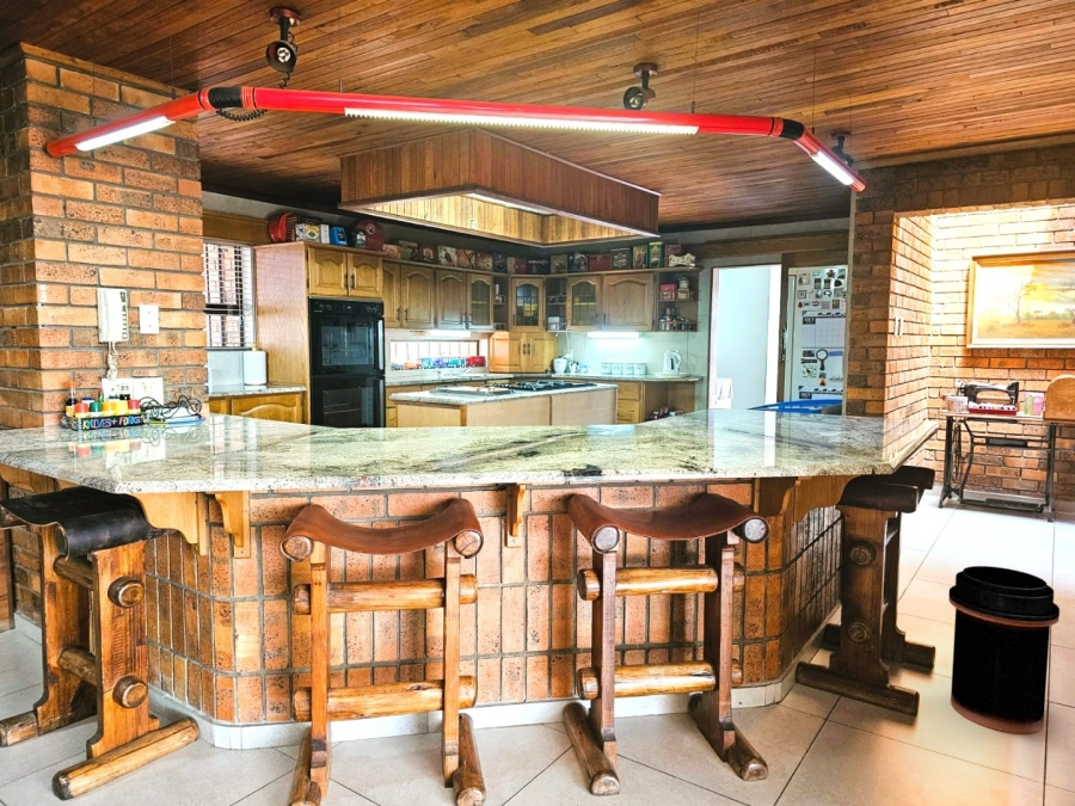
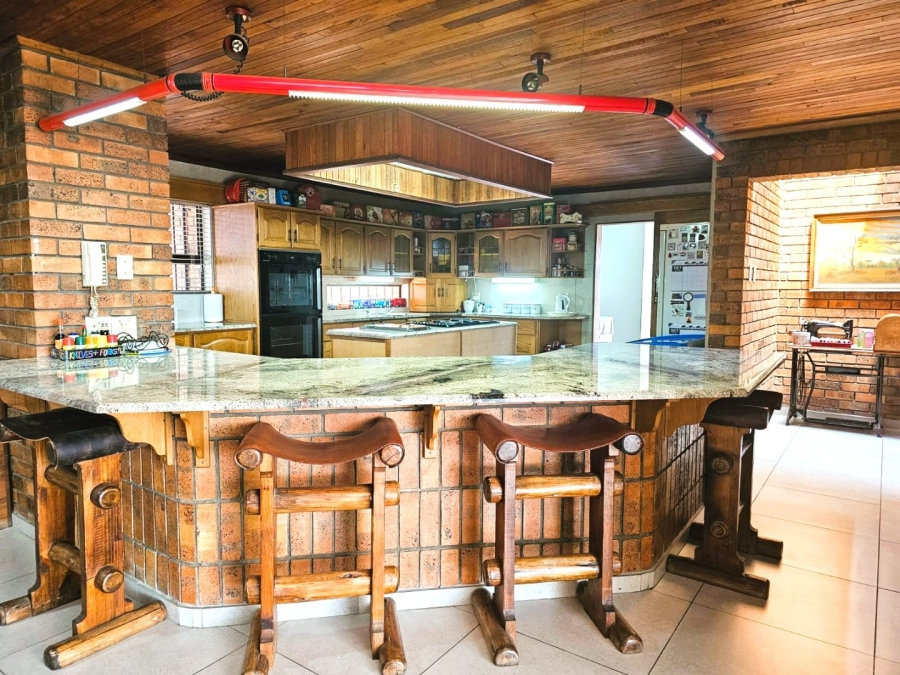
- trash can (999, 645)
